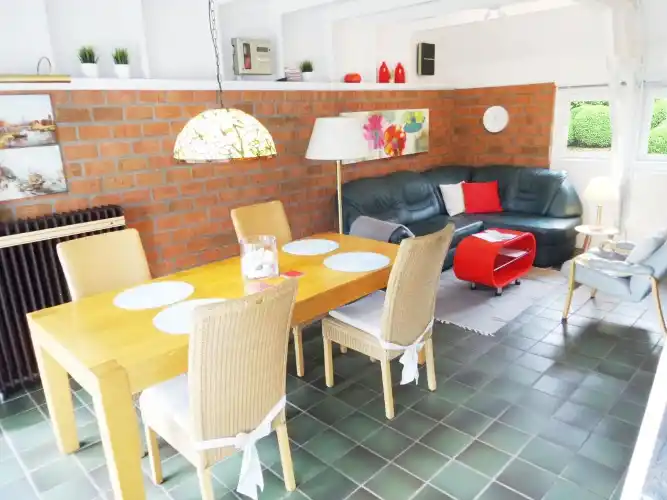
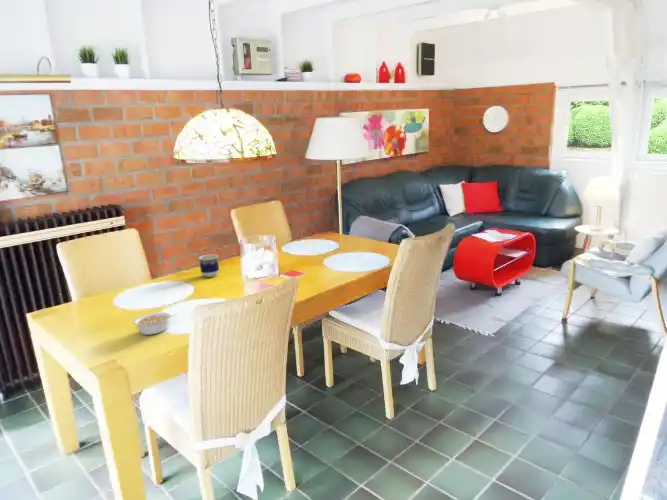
+ legume (154, 322)
+ cup (209, 265)
